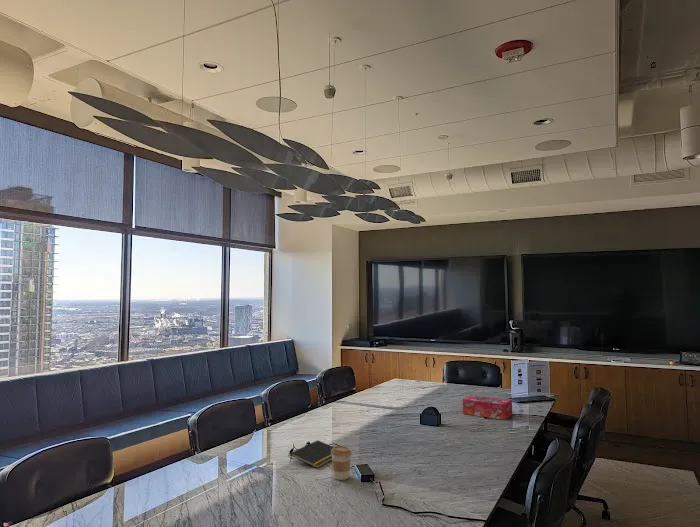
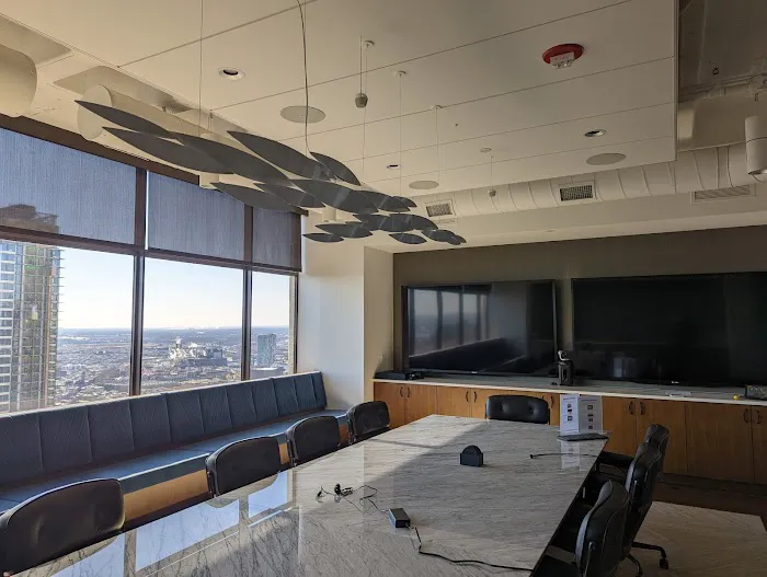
- coffee cup (341, 462)
- notepad (317, 453)
- tissue box (487, 406)
